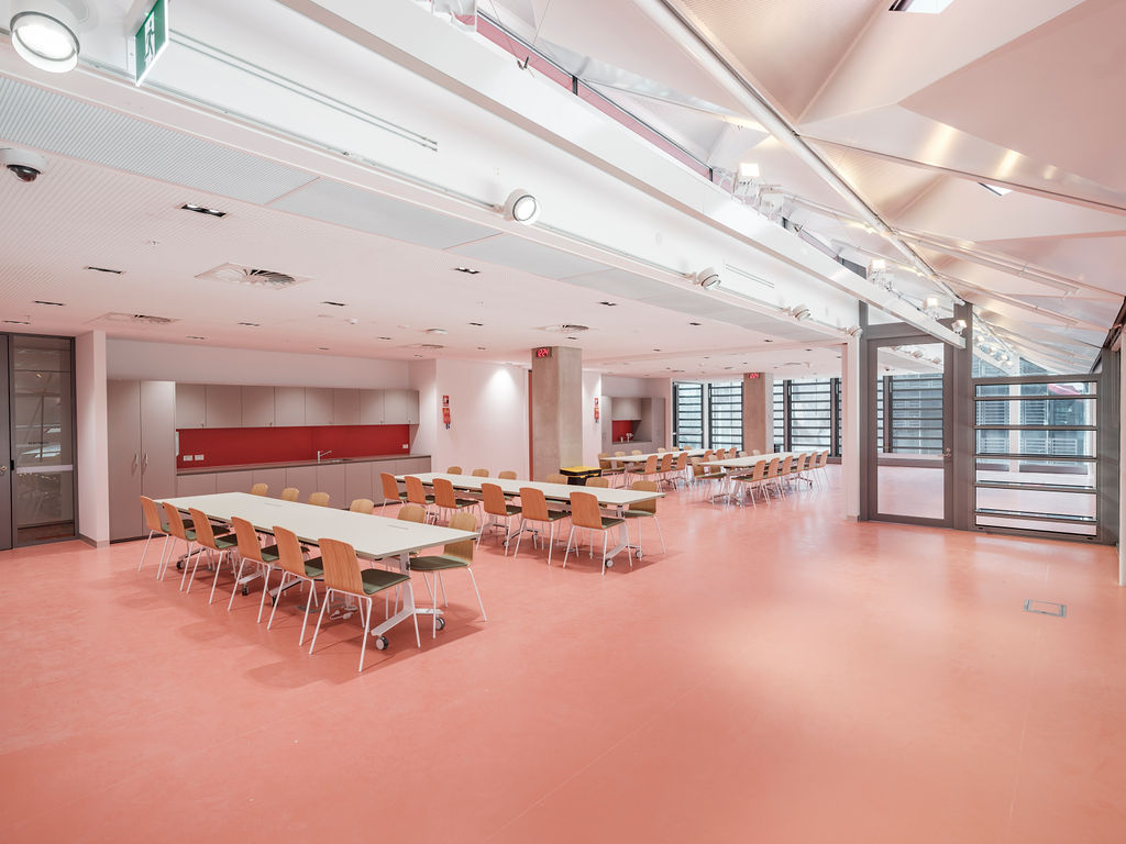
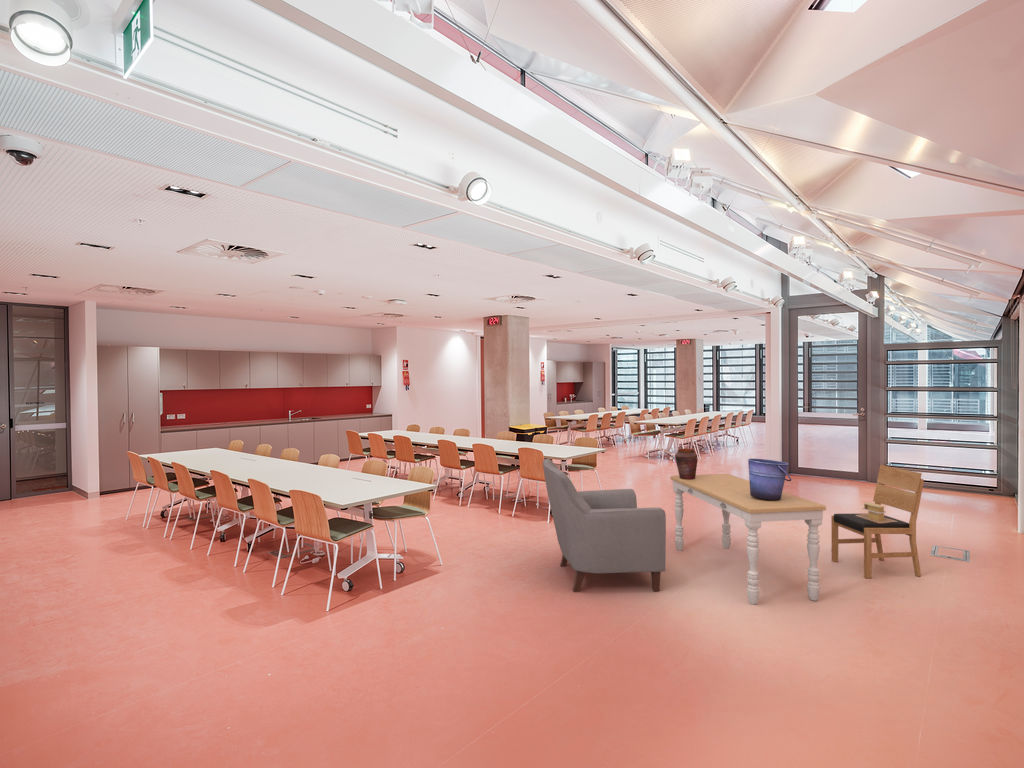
+ chair (598, 519)
+ chair (873, 521)
+ dining table (730, 530)
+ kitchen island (874, 511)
+ bucket (767, 480)
+ vase (687, 463)
